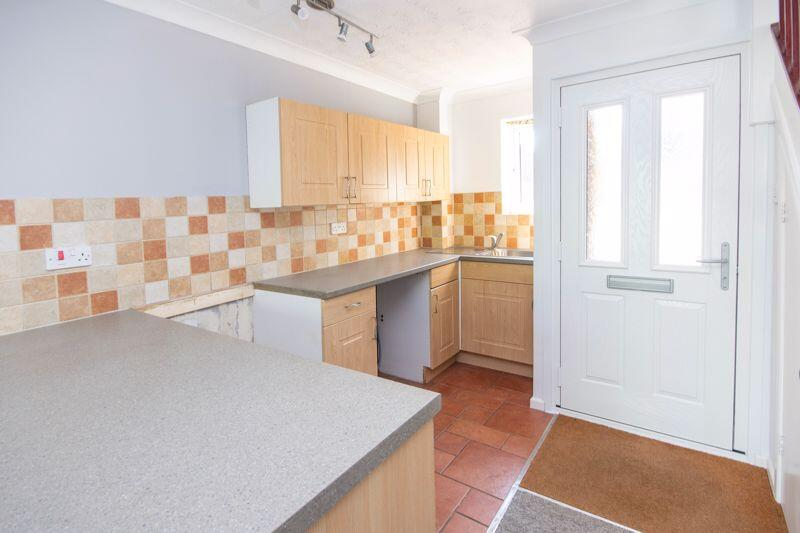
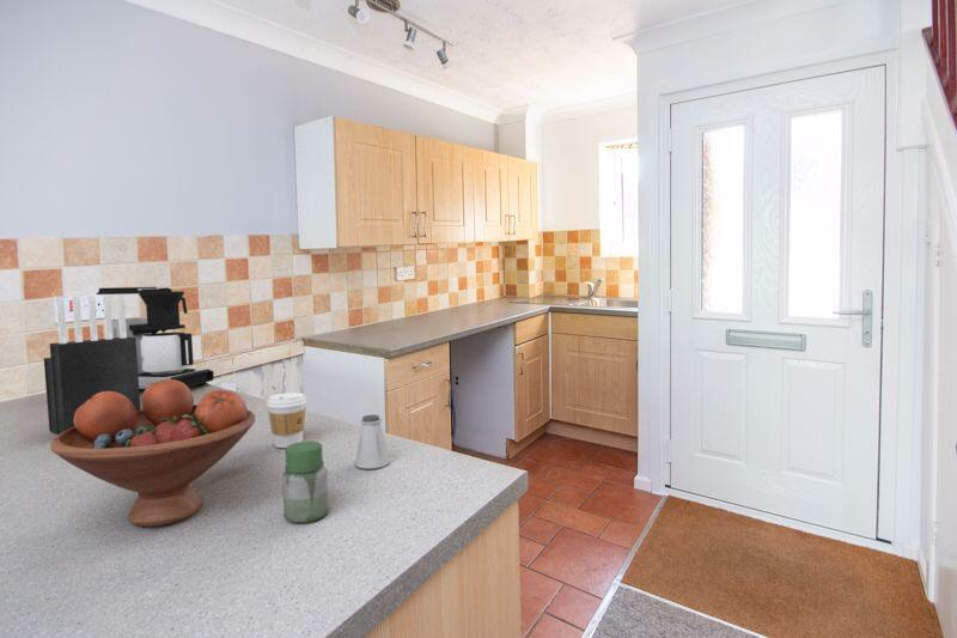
+ fruit bowl (163, 451)
+ coffee cup (287, 419)
+ saltshaker (371, 439)
+ knife block (90, 360)
+ jar (305, 480)
+ coffee maker (152, 338)
